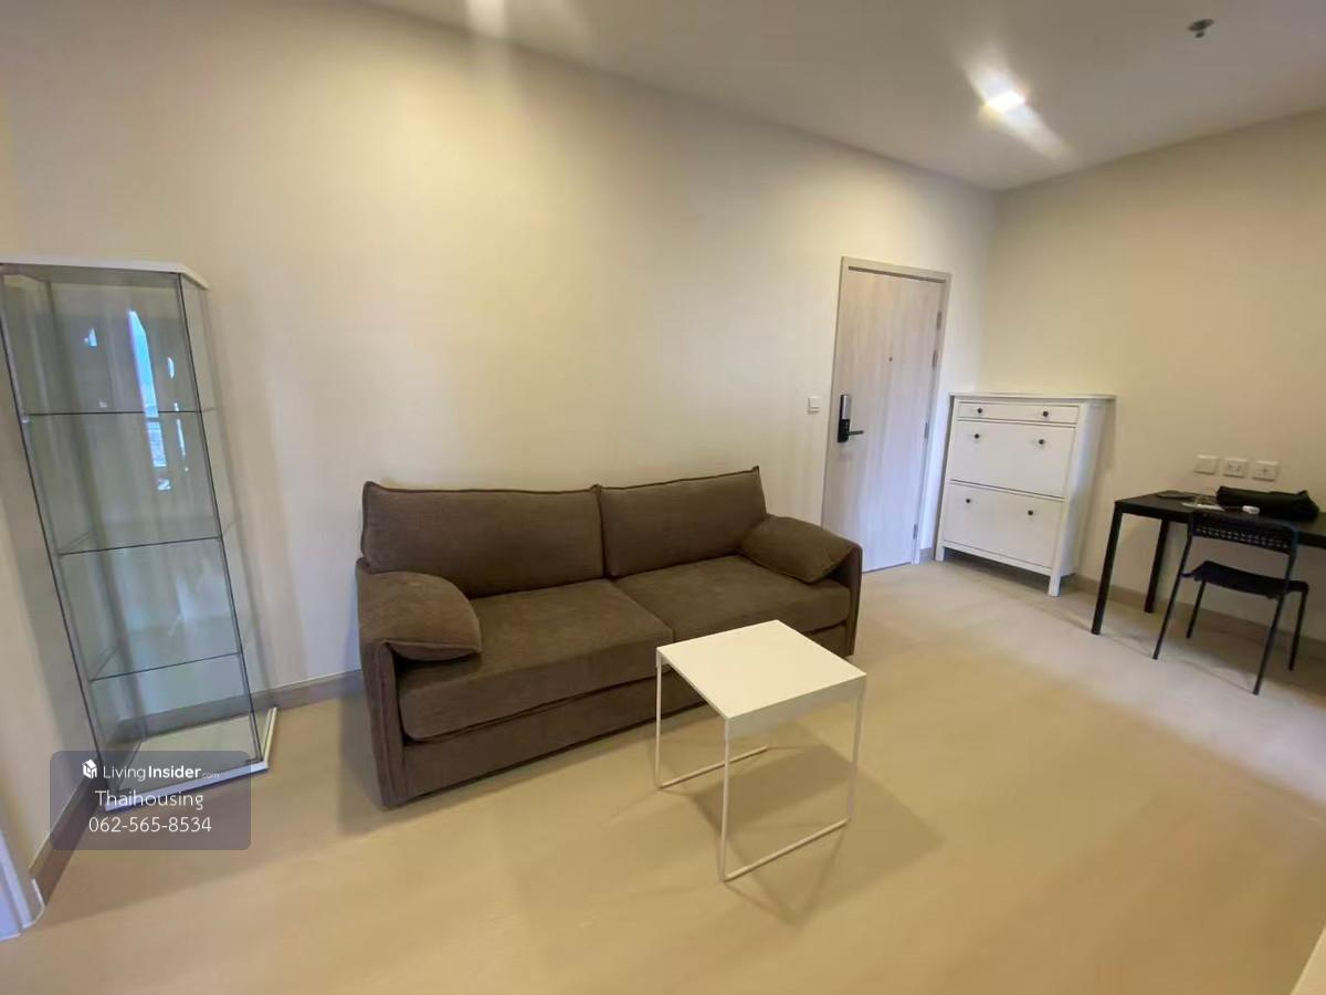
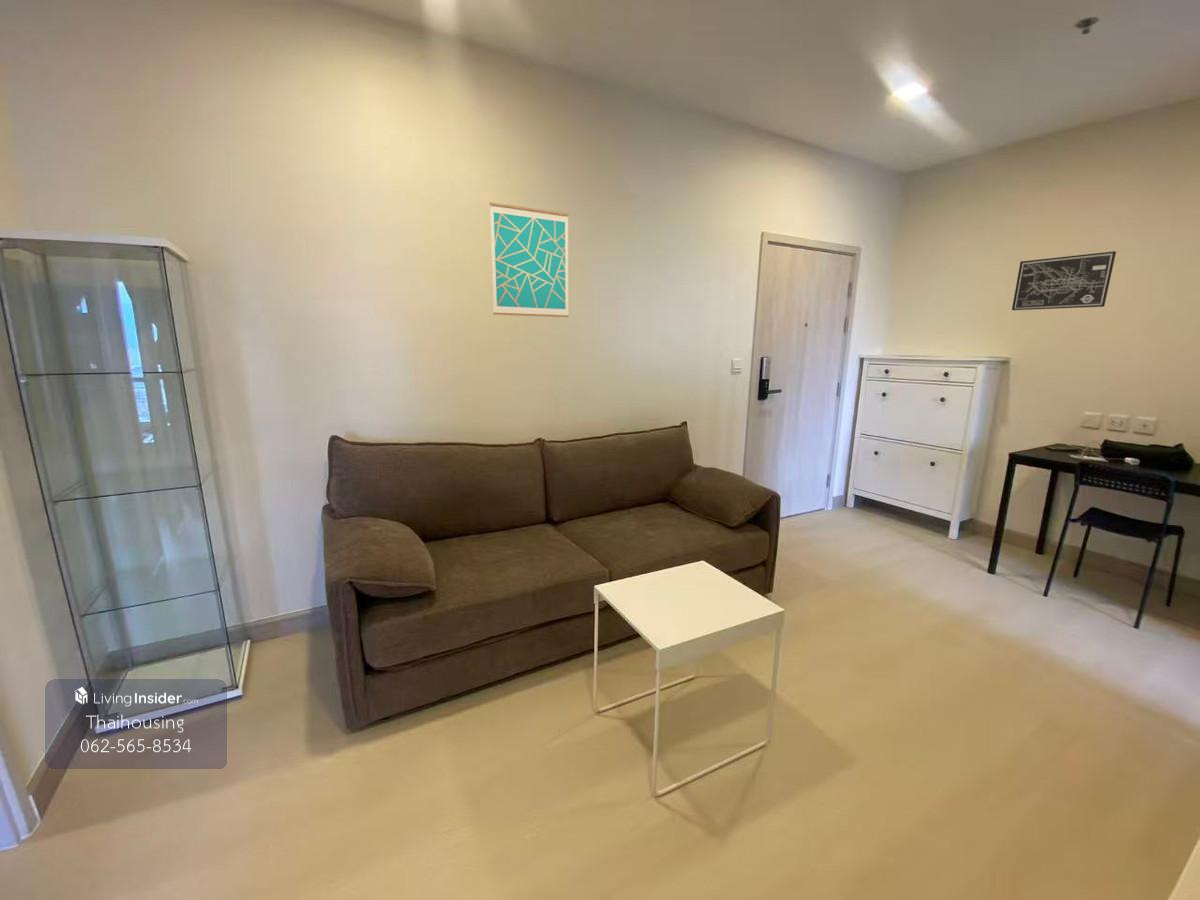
+ wall art (531, 263)
+ wall art (1060, 282)
